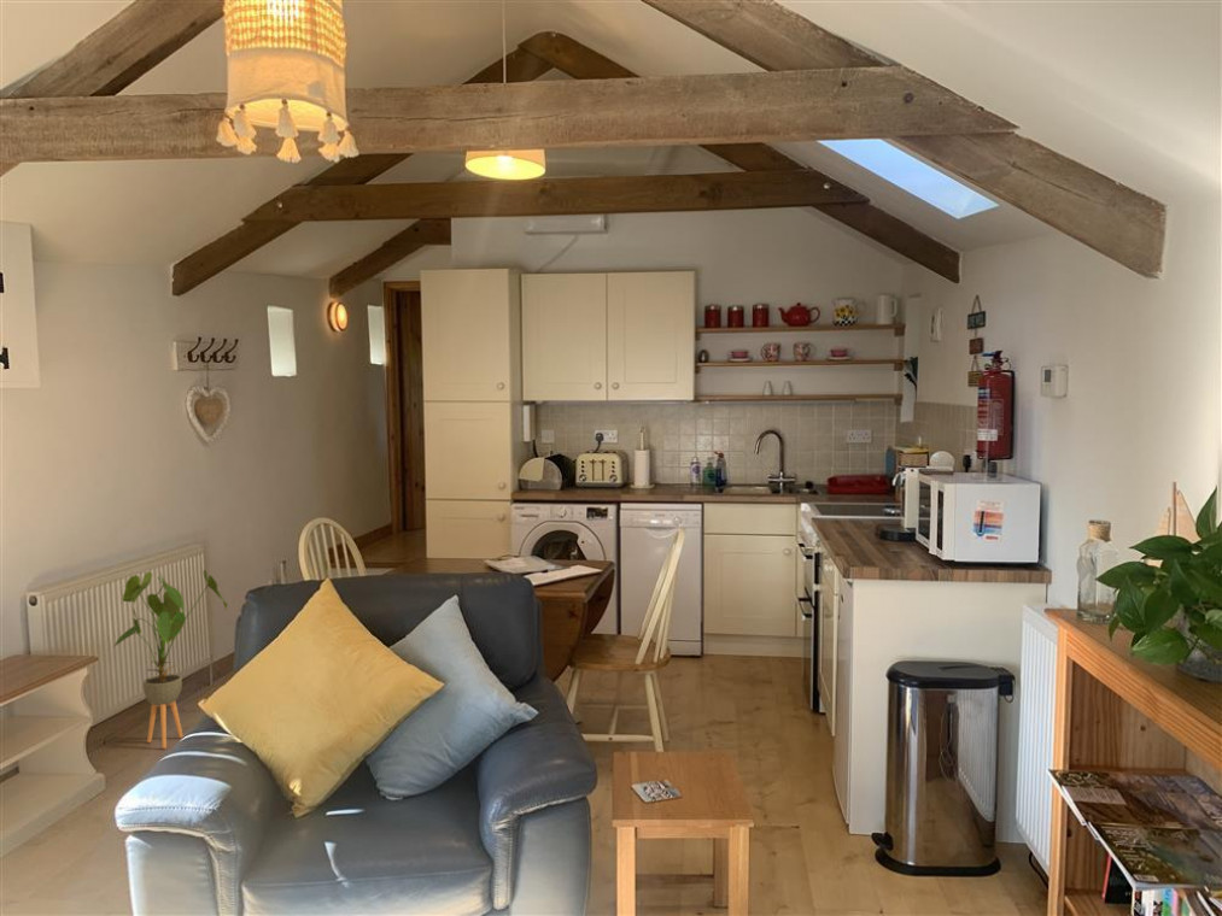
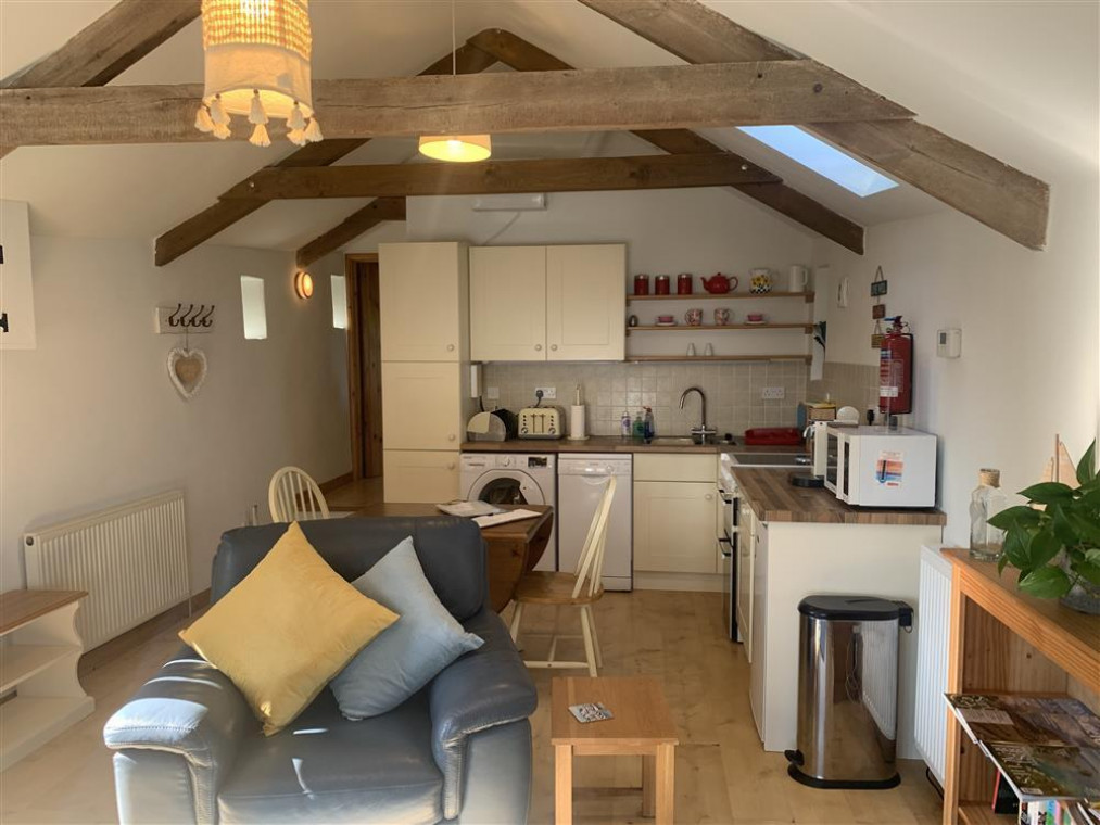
- house plant (162, 654)
